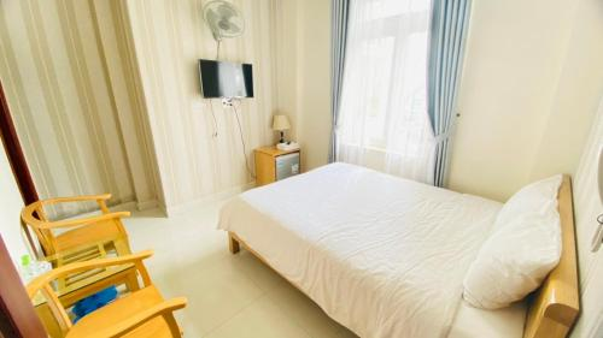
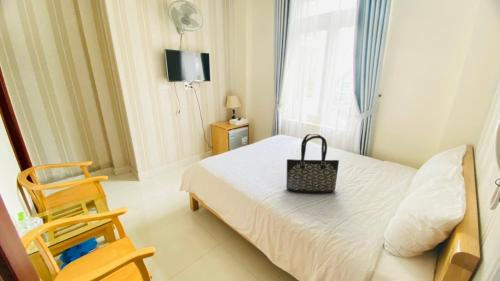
+ tote bag (312, 163)
